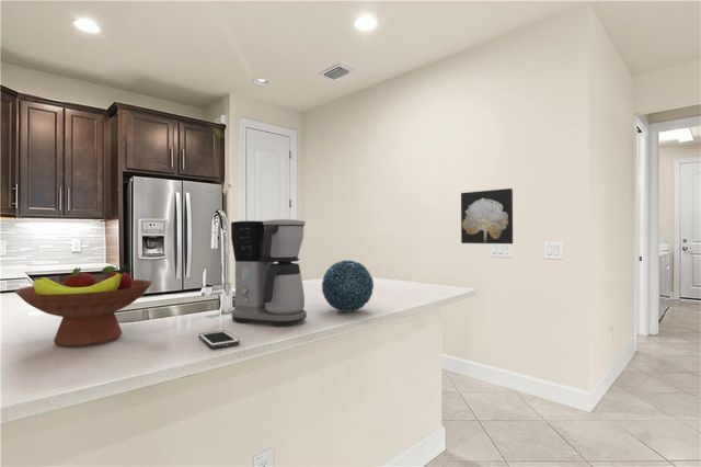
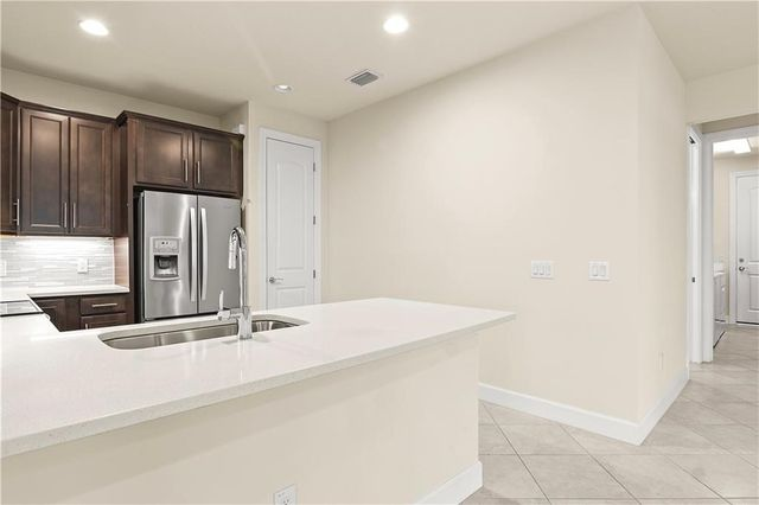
- cell phone (218, 339)
- wall art (485, 217)
- coffee maker (265, 270)
- fruit bowl (89, 301)
- decorative ball (347, 285)
